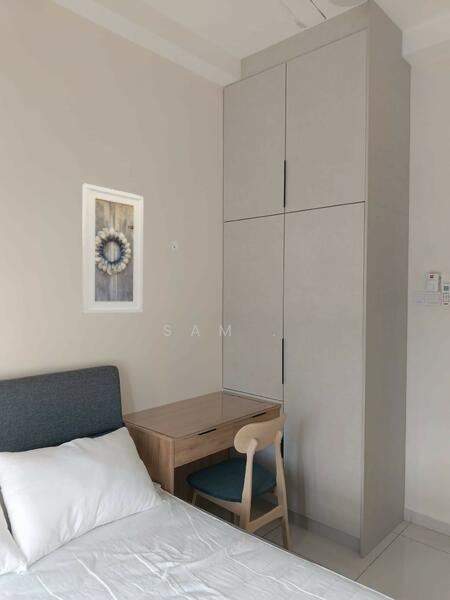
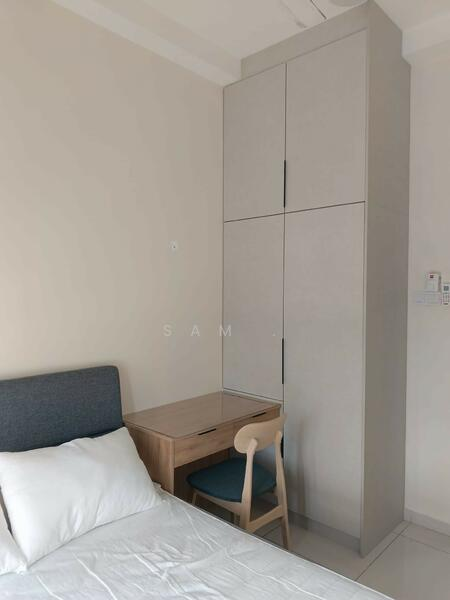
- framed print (114, 251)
